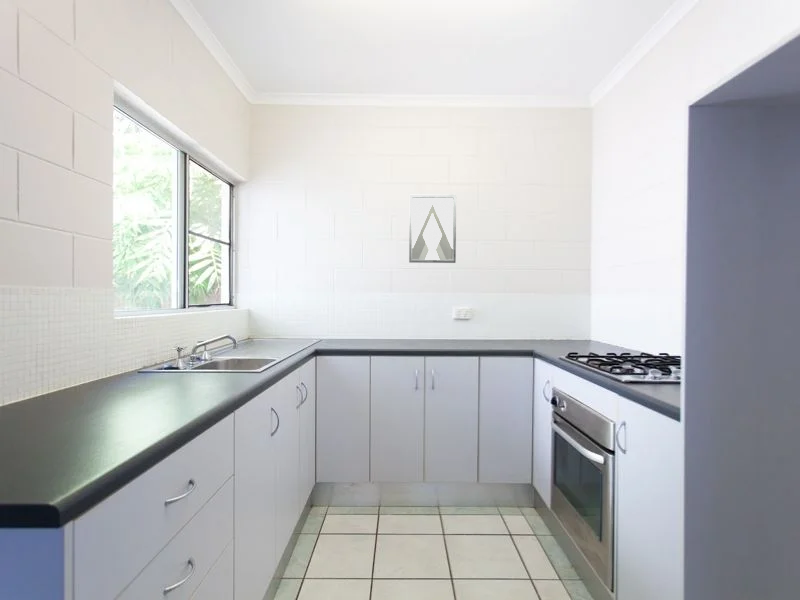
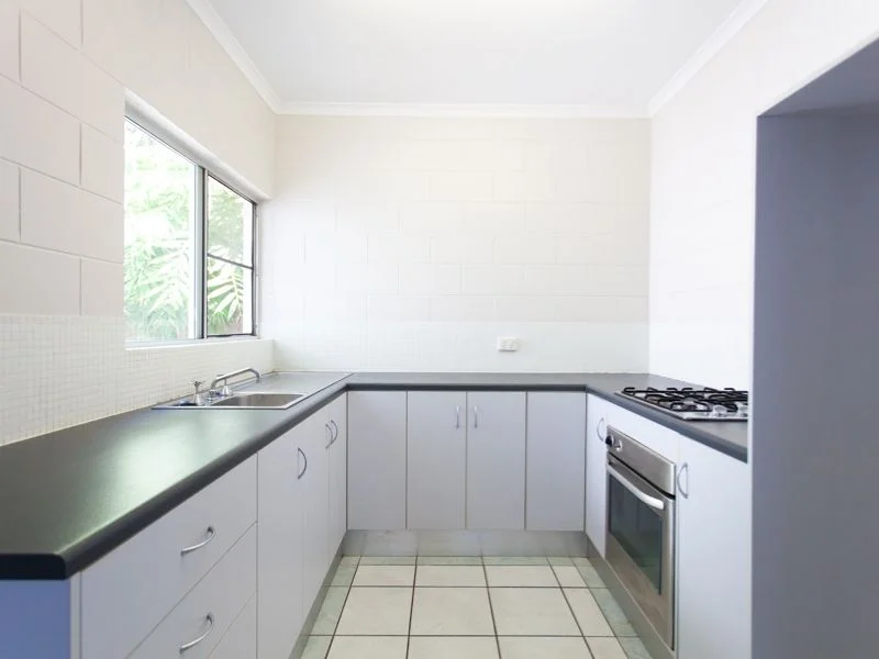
- wall art (432, 228)
